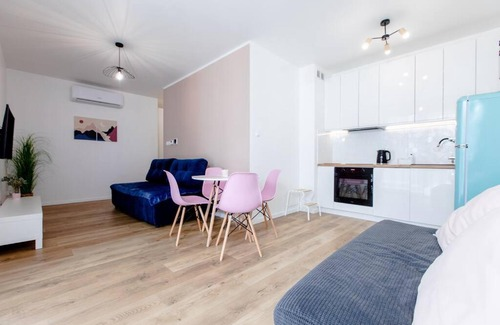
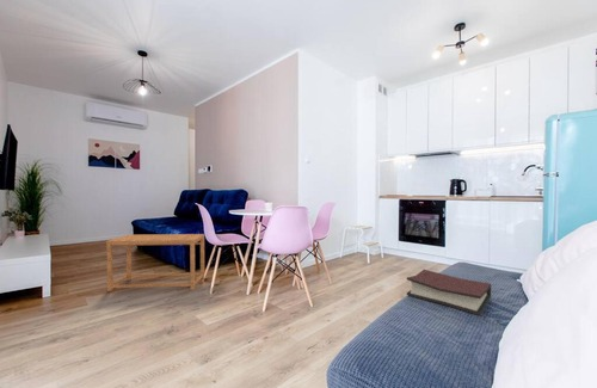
+ side table (159, 273)
+ hardback book (448, 287)
